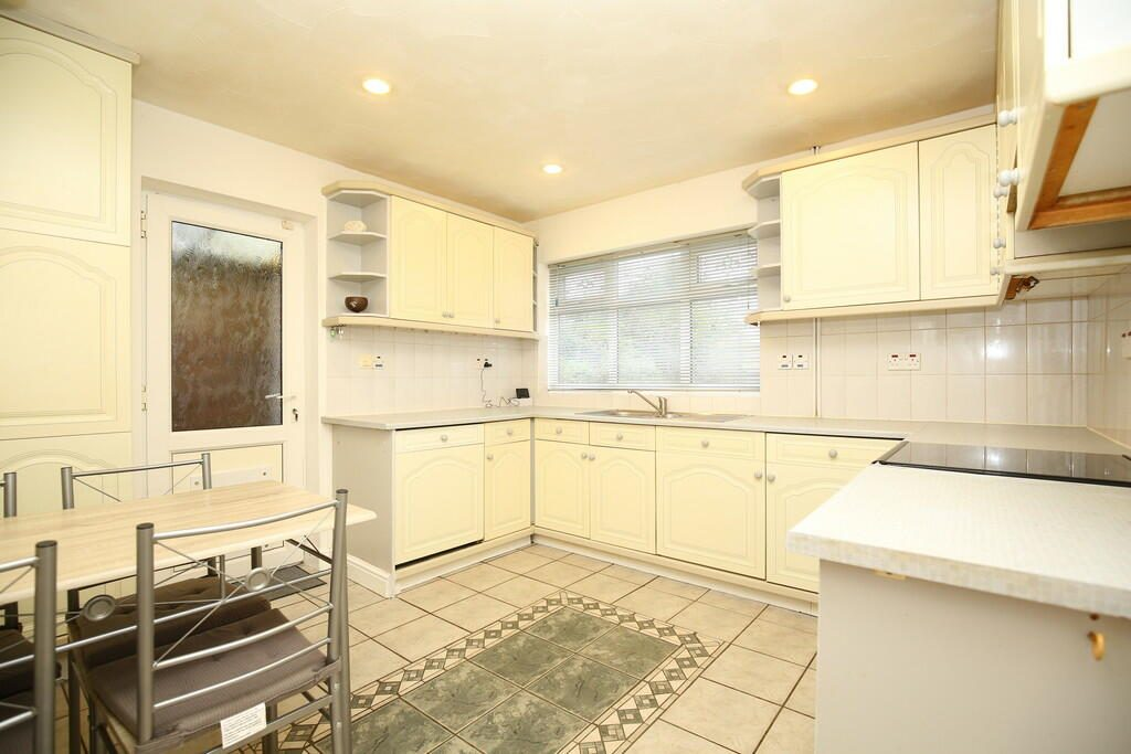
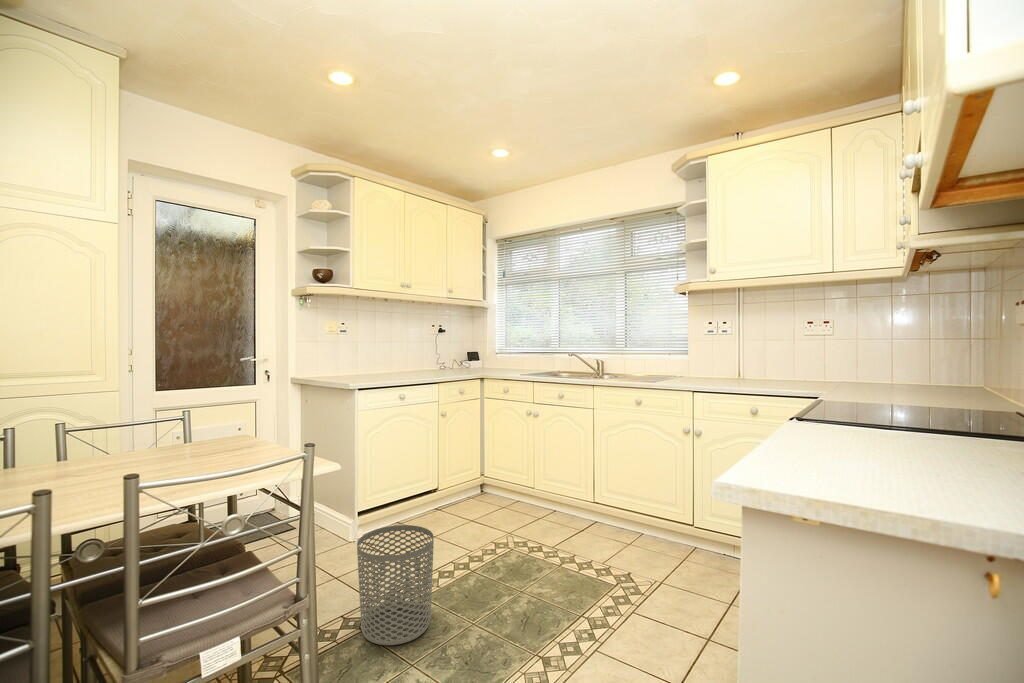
+ waste bin (395, 582)
